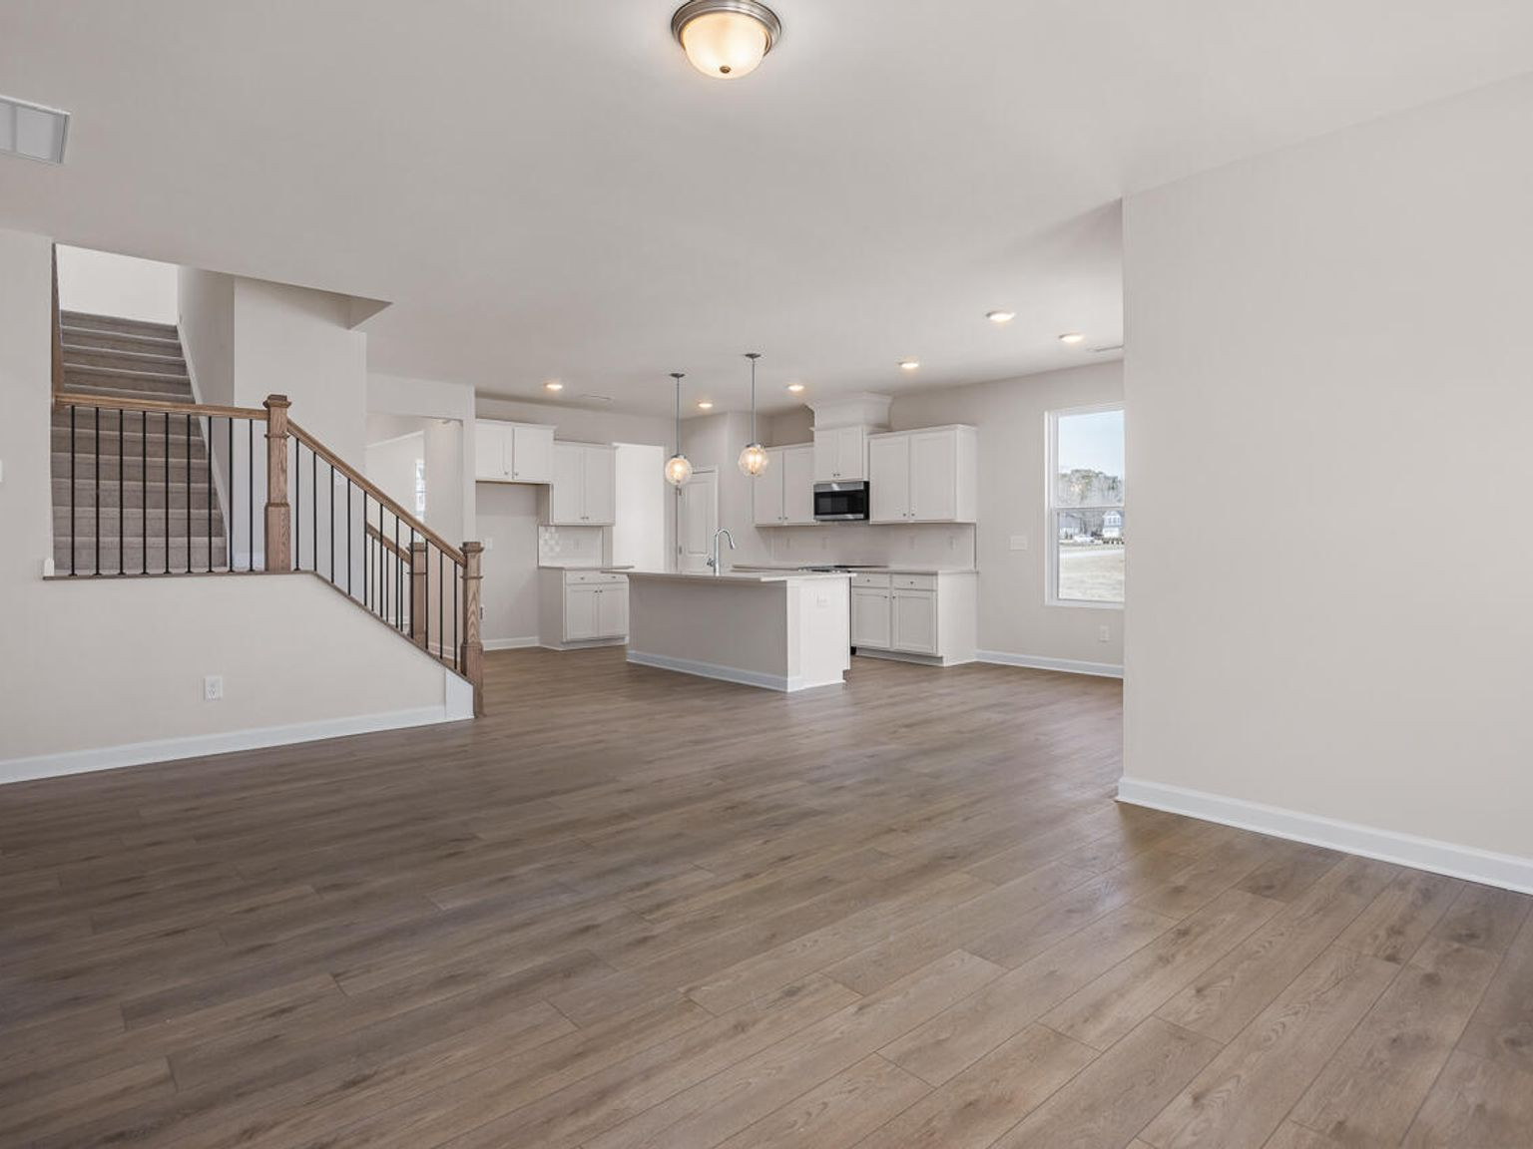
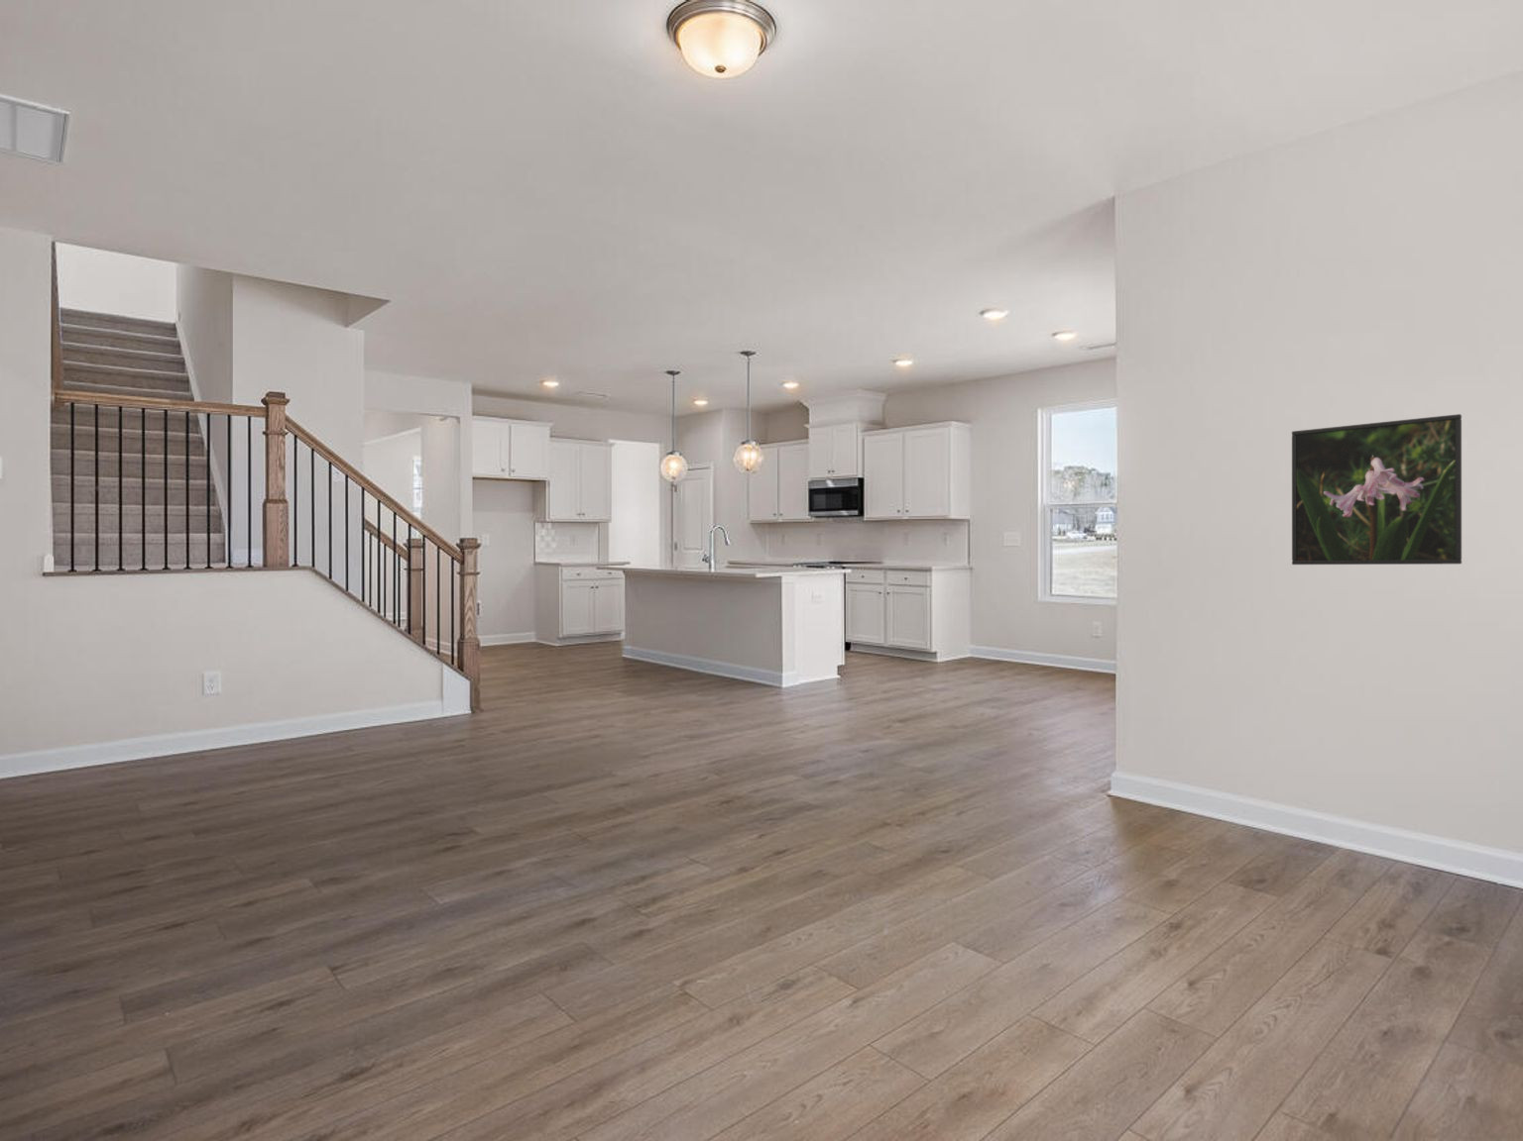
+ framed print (1371, 494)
